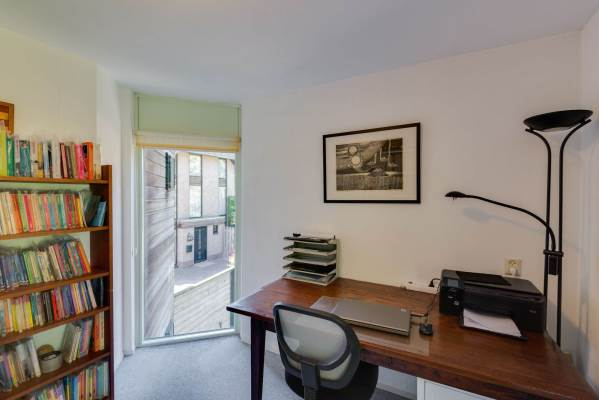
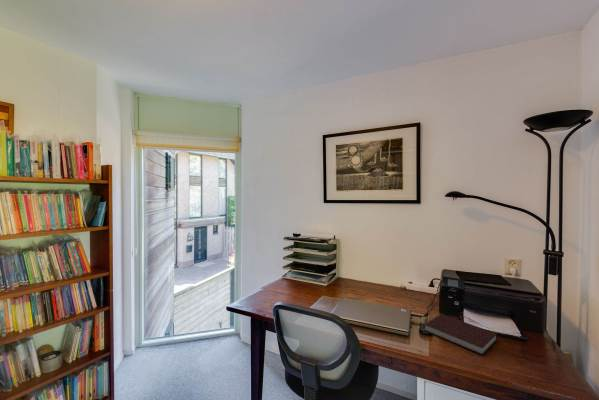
+ notebook (459, 331)
